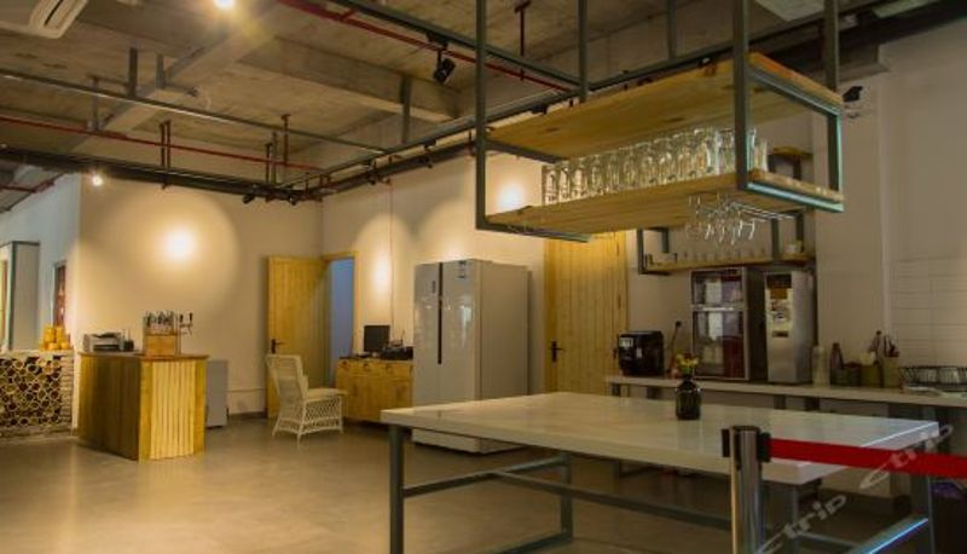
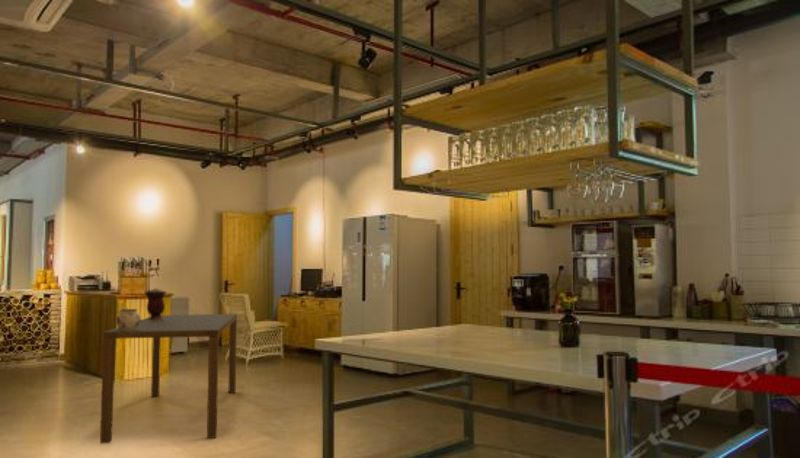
+ dining table (159, 367)
+ vase (155, 304)
+ pitcher (128, 318)
